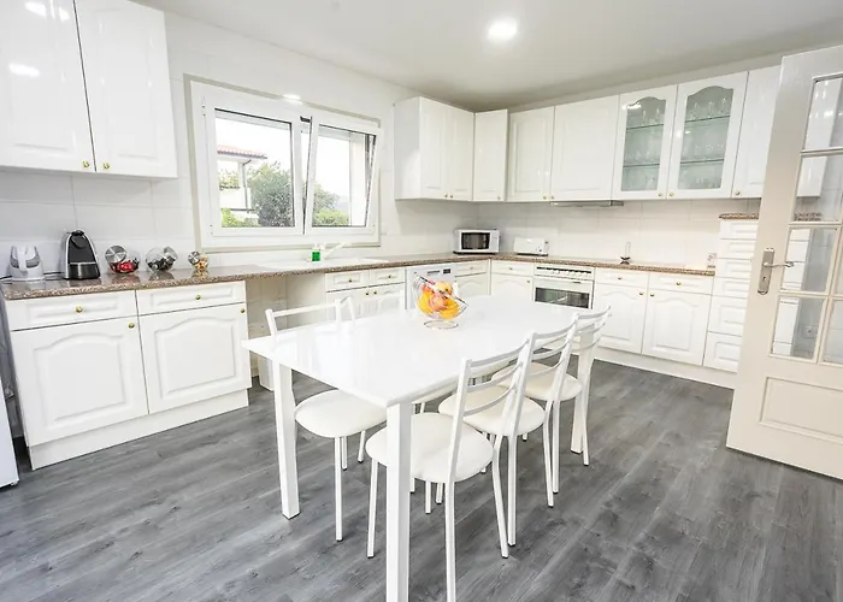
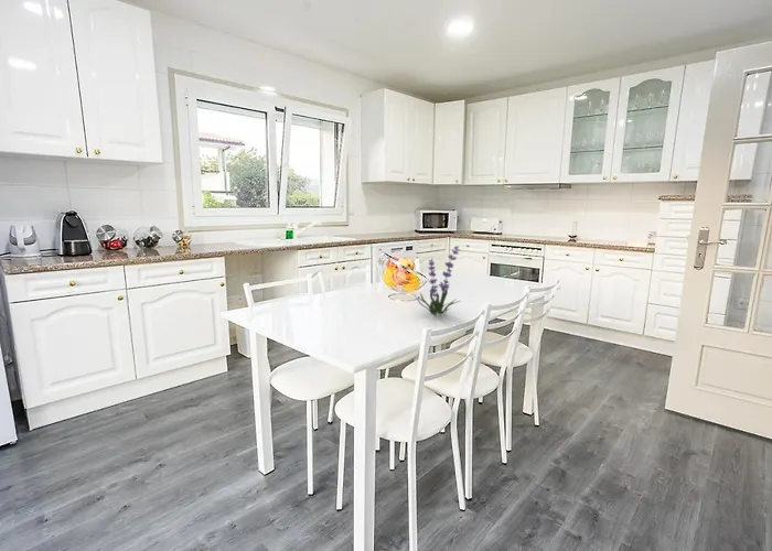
+ plant (440, 282)
